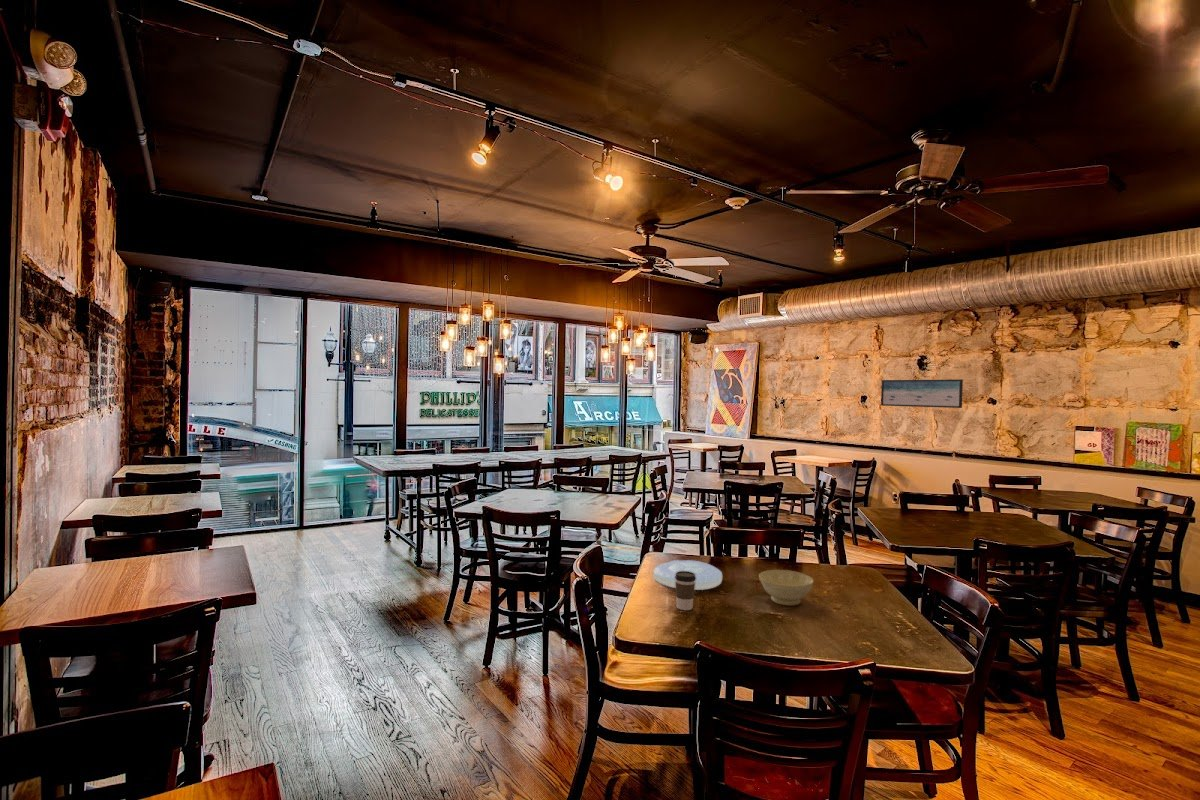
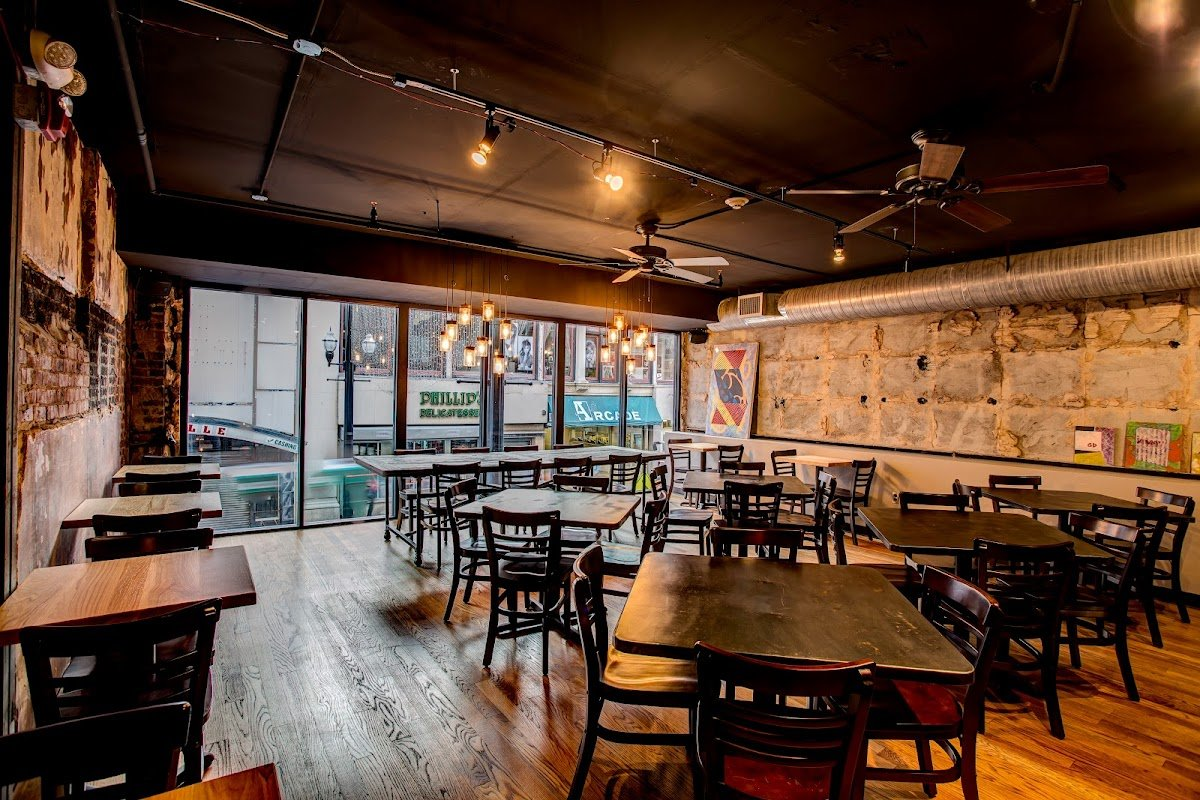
- wall art (919, 393)
- bowl (785, 589)
- coffee cup (684, 590)
- plate (687, 570)
